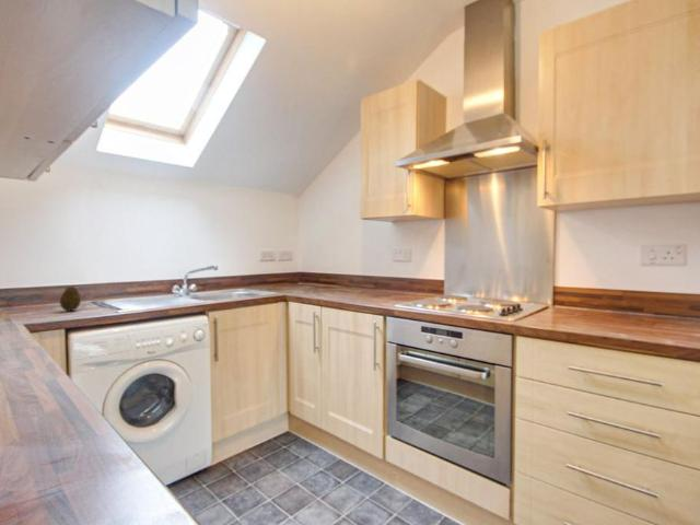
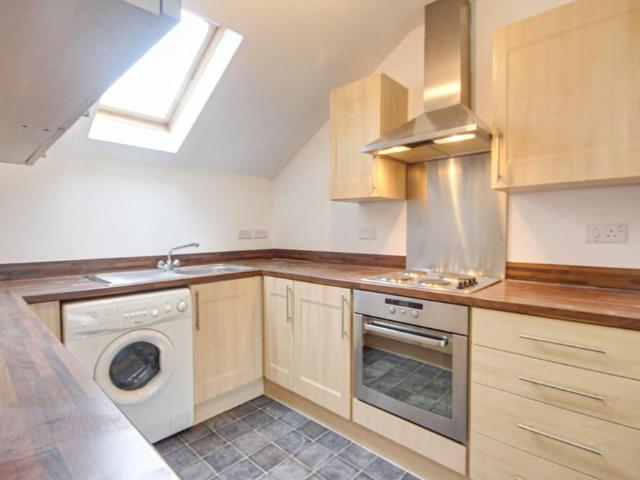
- fruit (70, 298)
